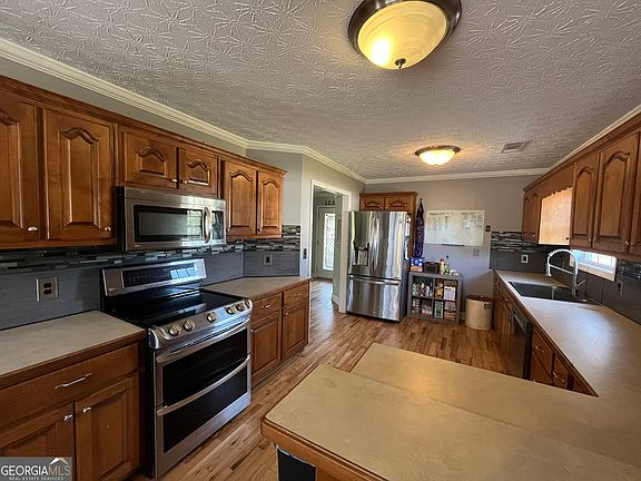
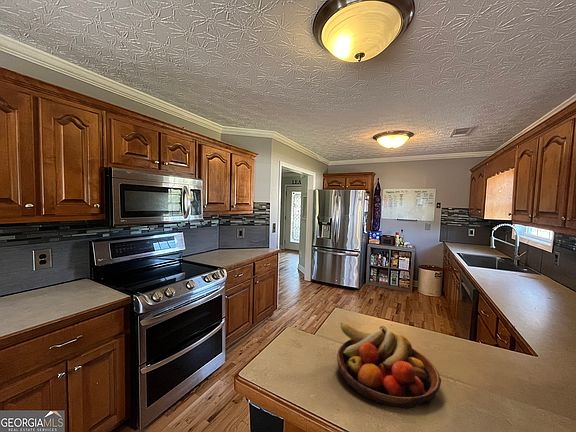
+ fruit bowl (384, 358)
